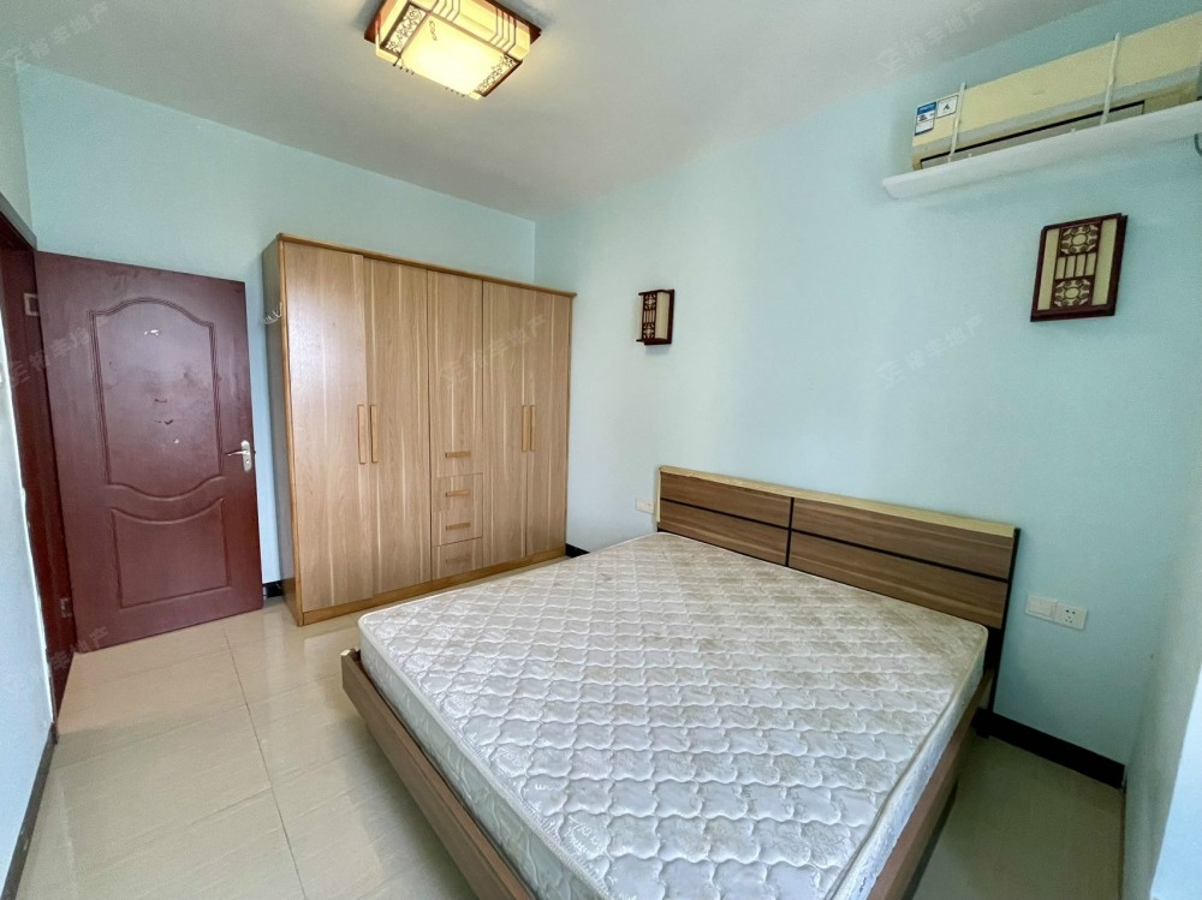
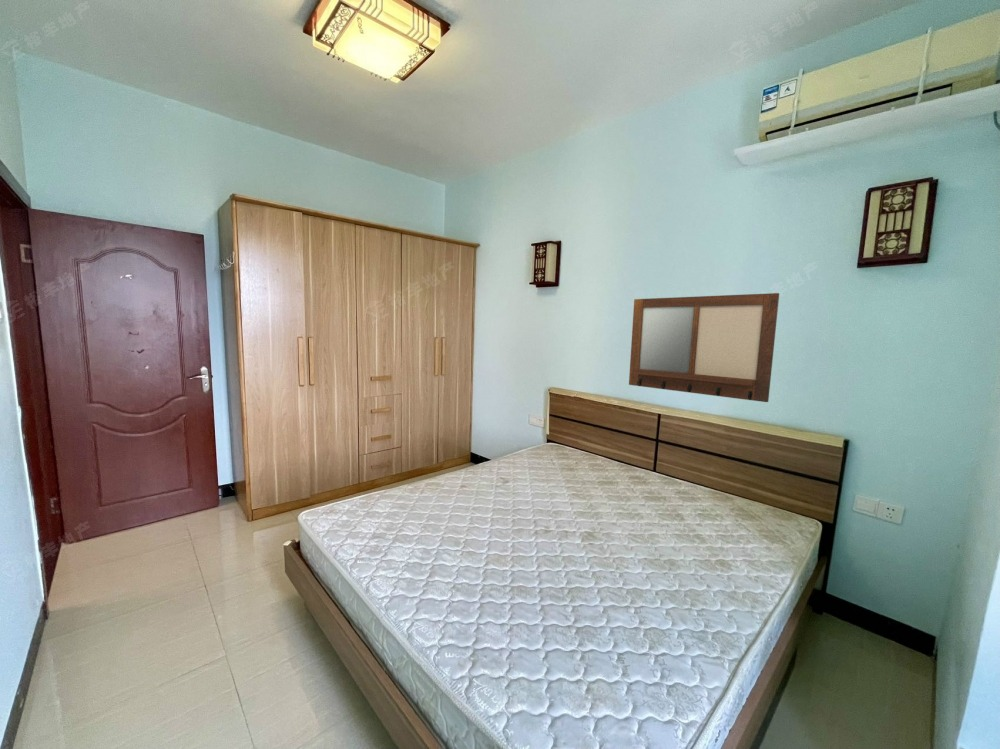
+ writing board (692, 345)
